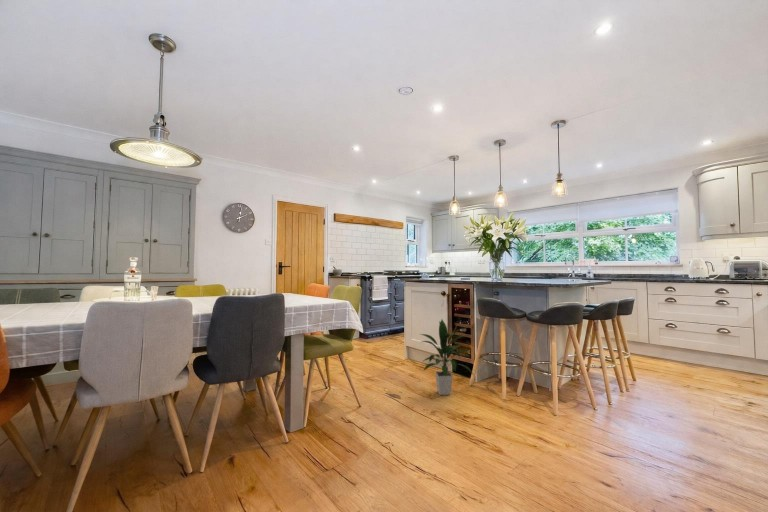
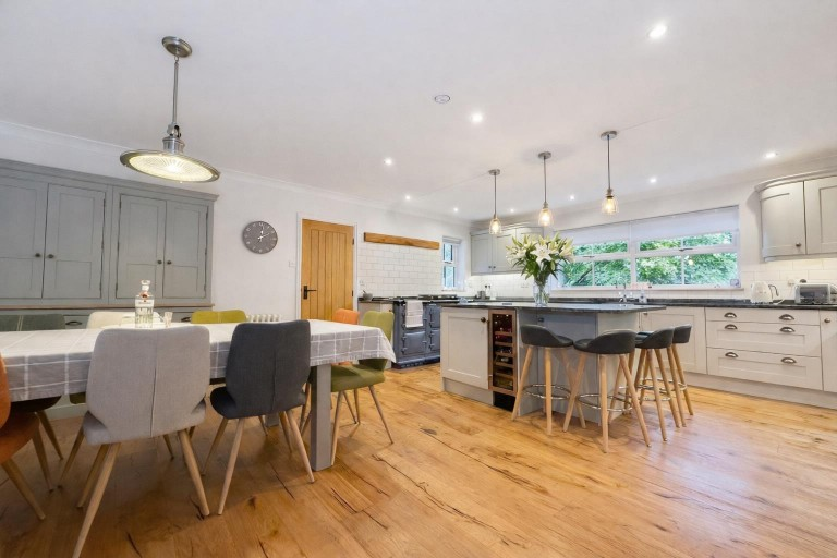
- indoor plant (445, 357)
